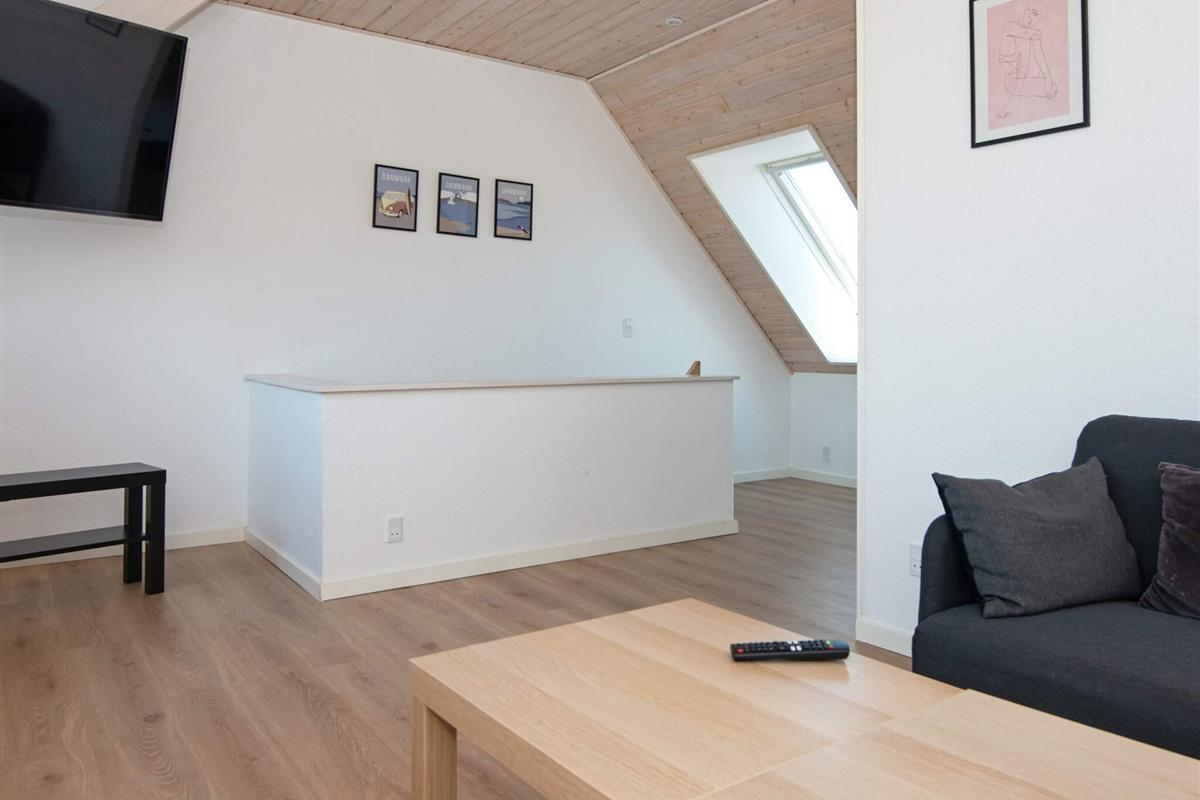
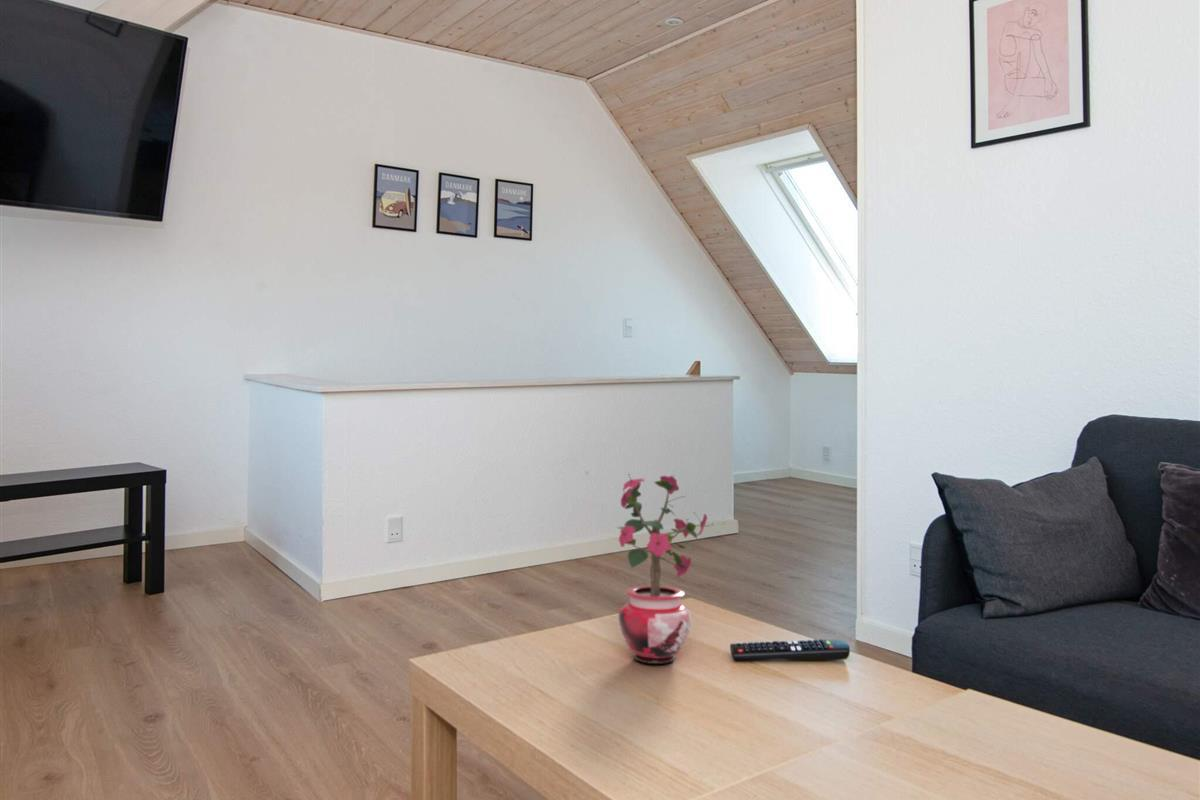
+ potted plant (653, 564)
